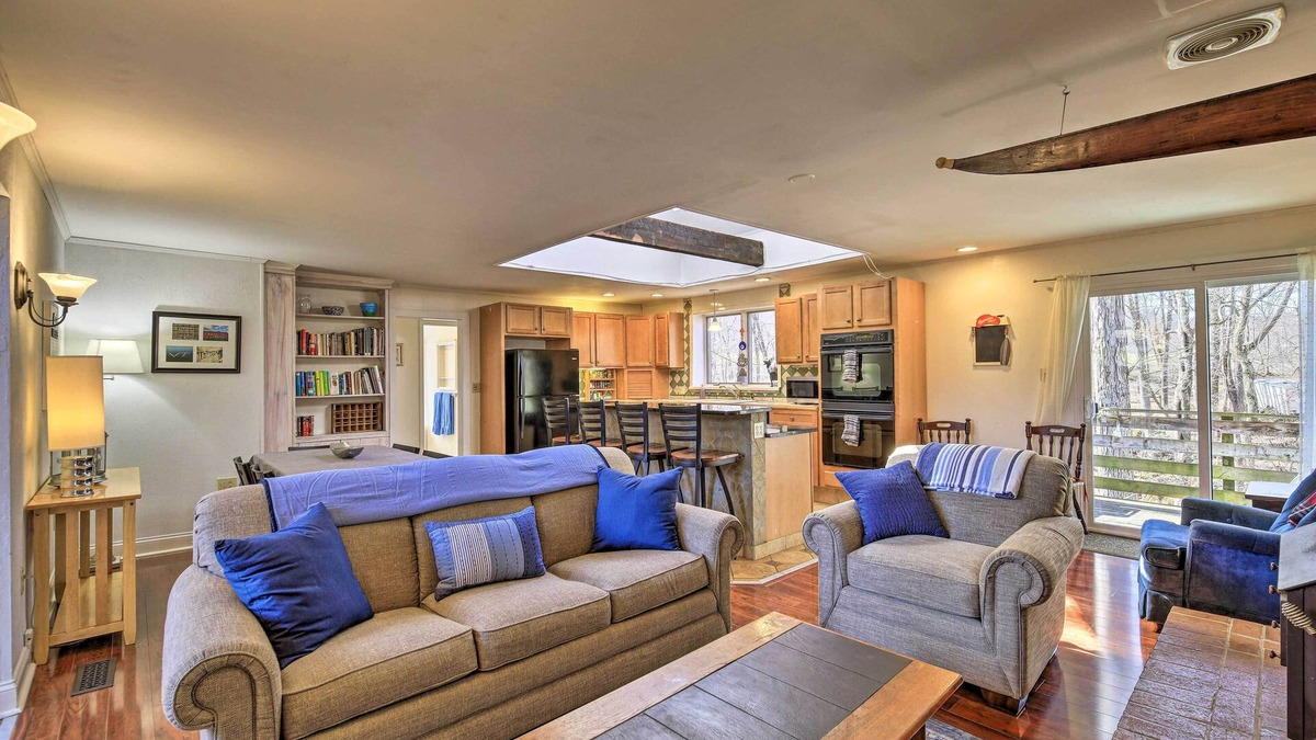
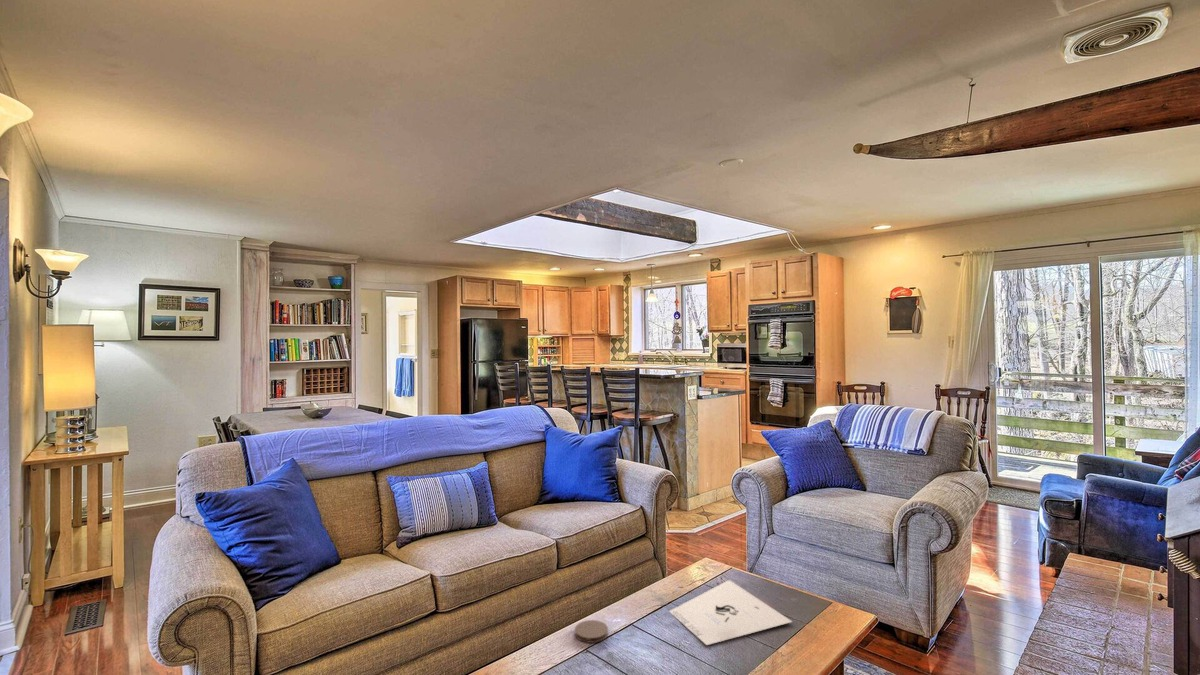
+ board game (715, 603)
+ coaster (591, 631)
